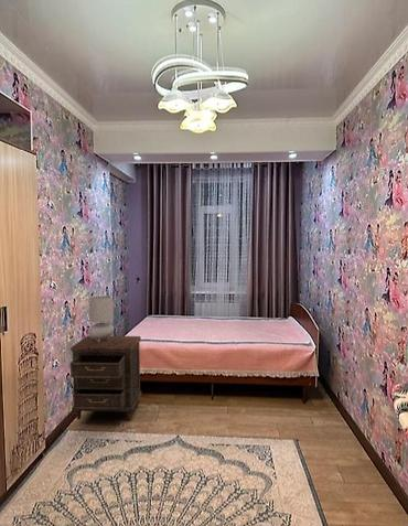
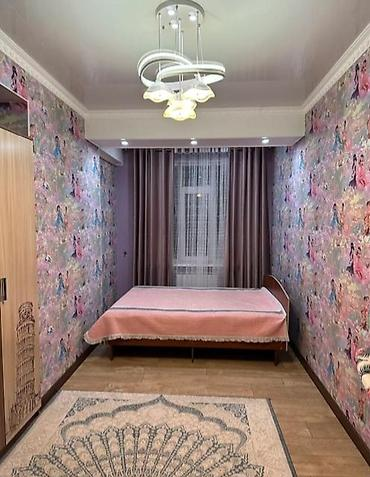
- table lamp (101, 318)
- nightstand (105, 379)
